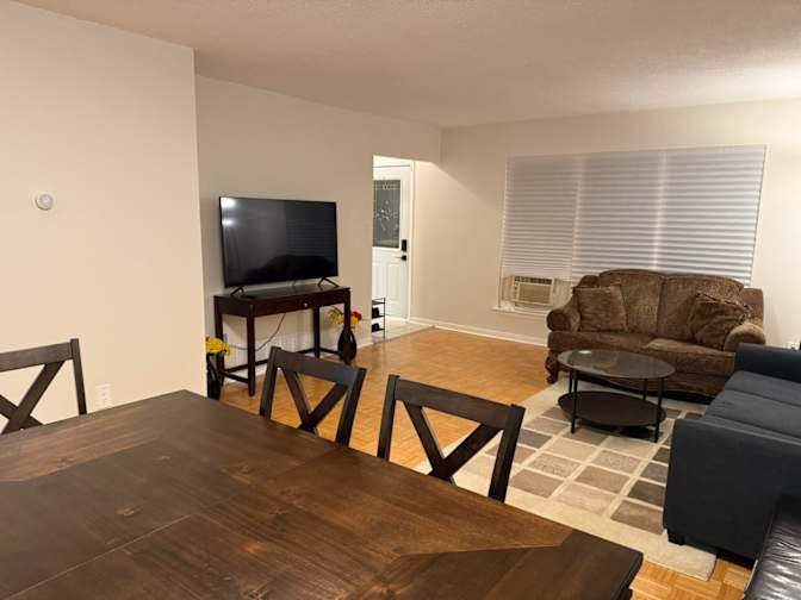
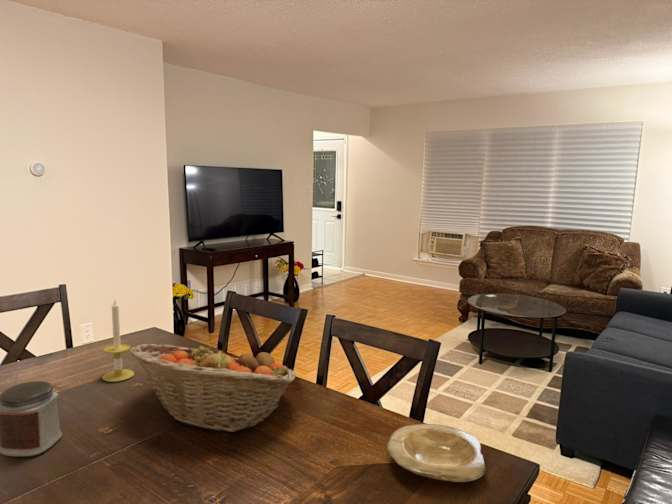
+ candle (116, 337)
+ plate (436, 453)
+ jar (29, 416)
+ fruit basket (213, 374)
